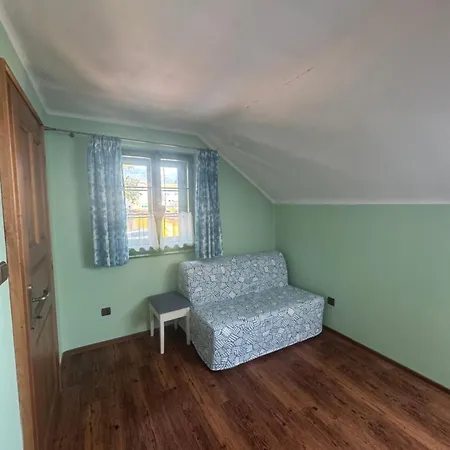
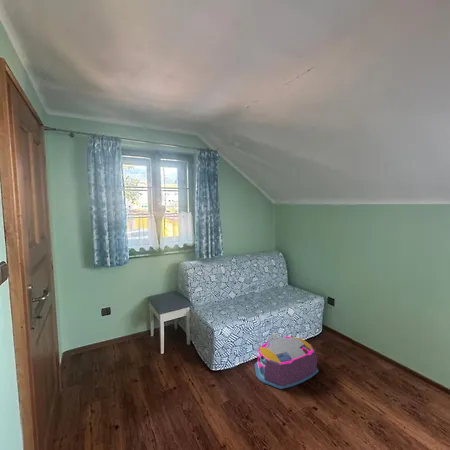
+ storage bin (285, 355)
